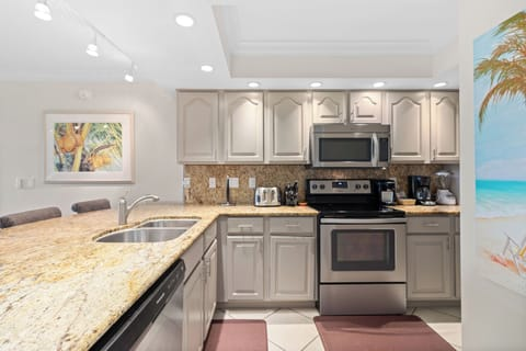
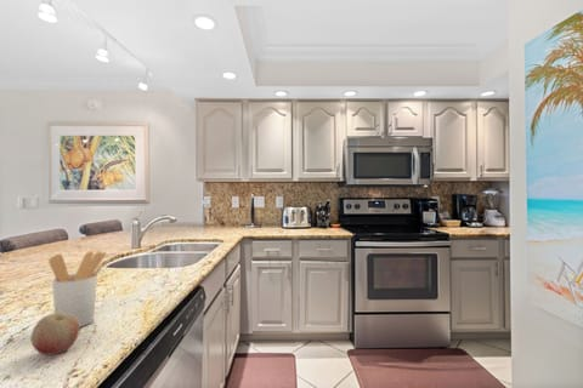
+ fruit (56, 332)
+ utensil holder (81, 285)
